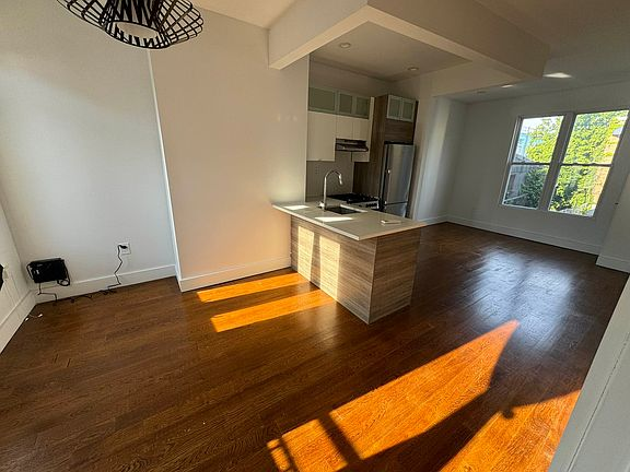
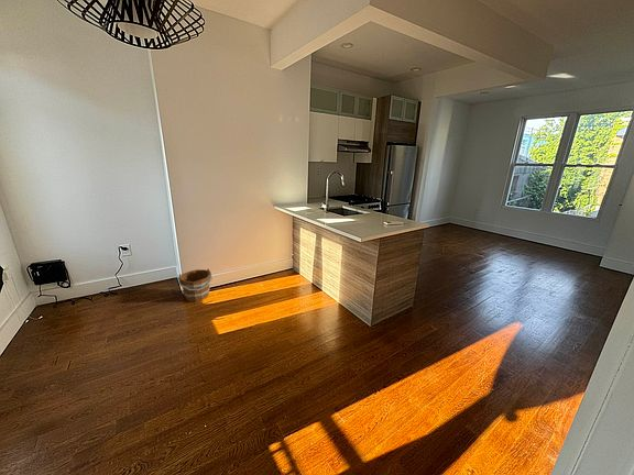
+ bucket (196, 284)
